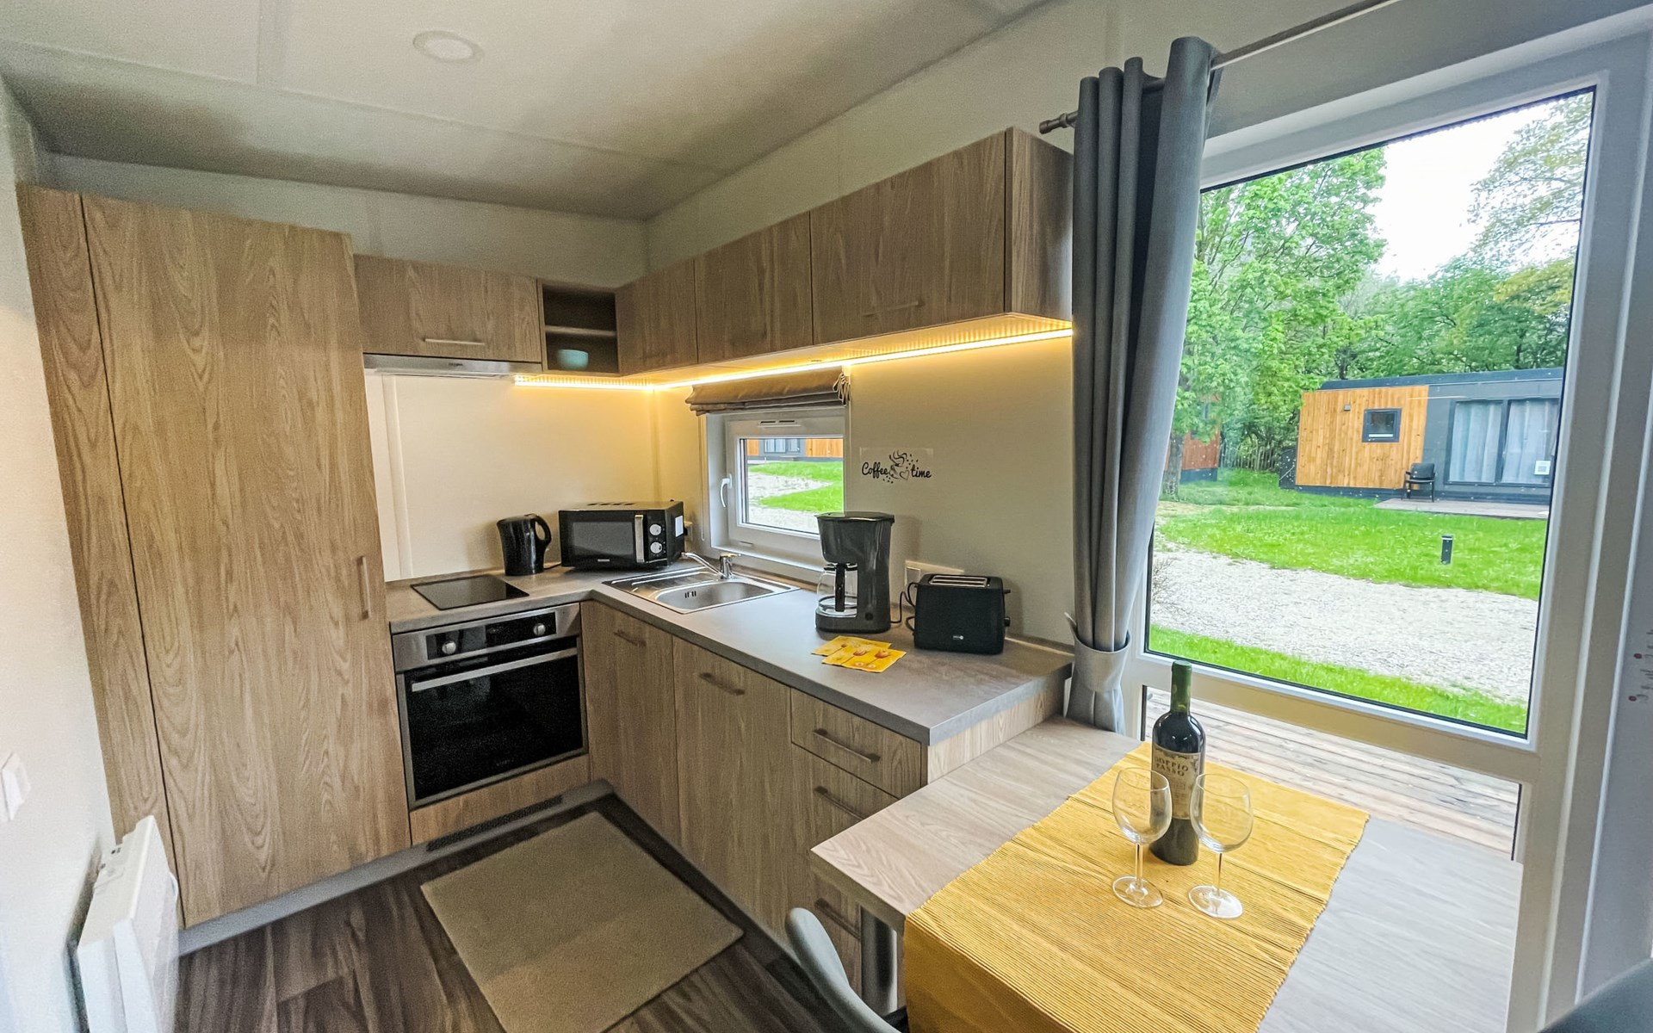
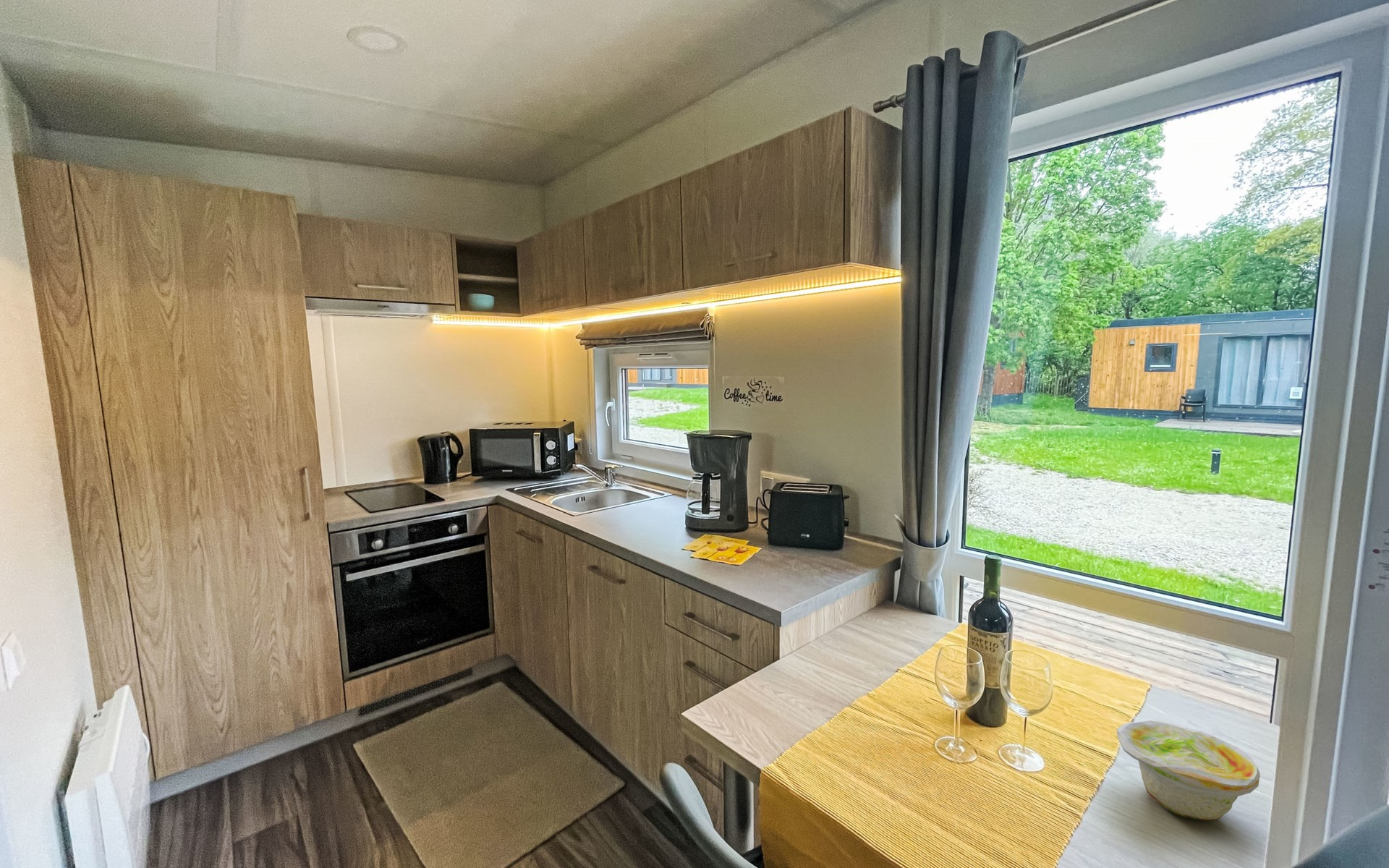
+ bowl (1183, 775)
